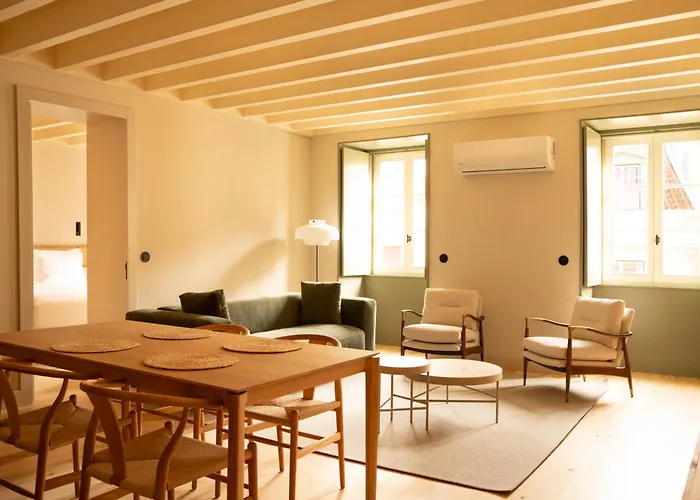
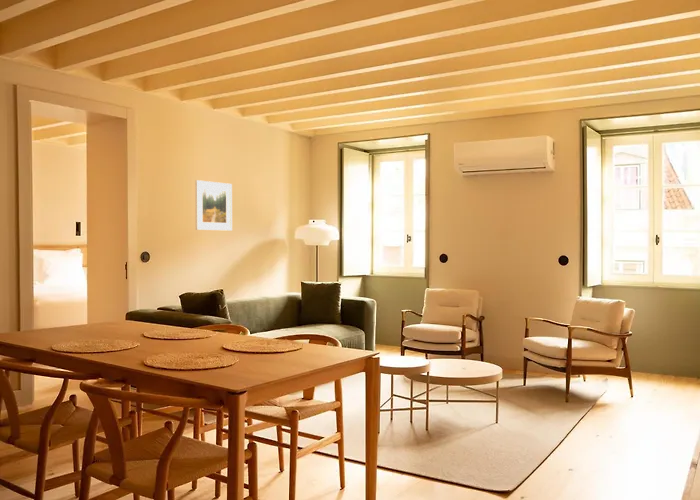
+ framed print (214, 206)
